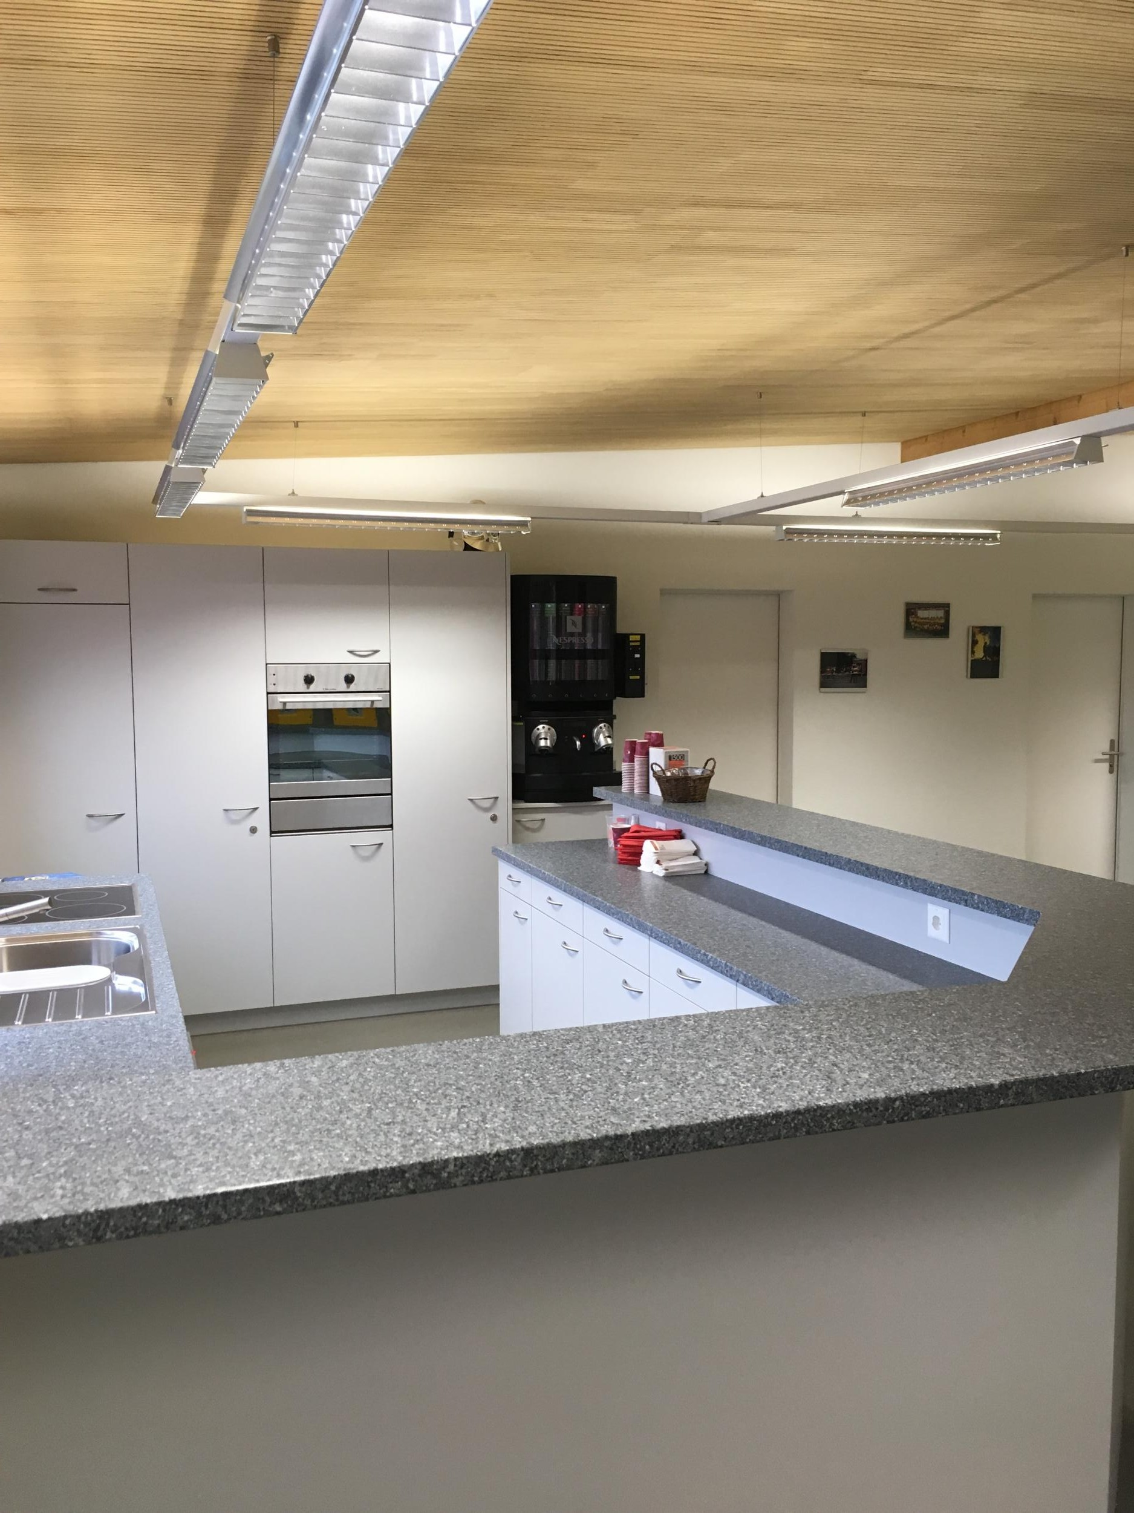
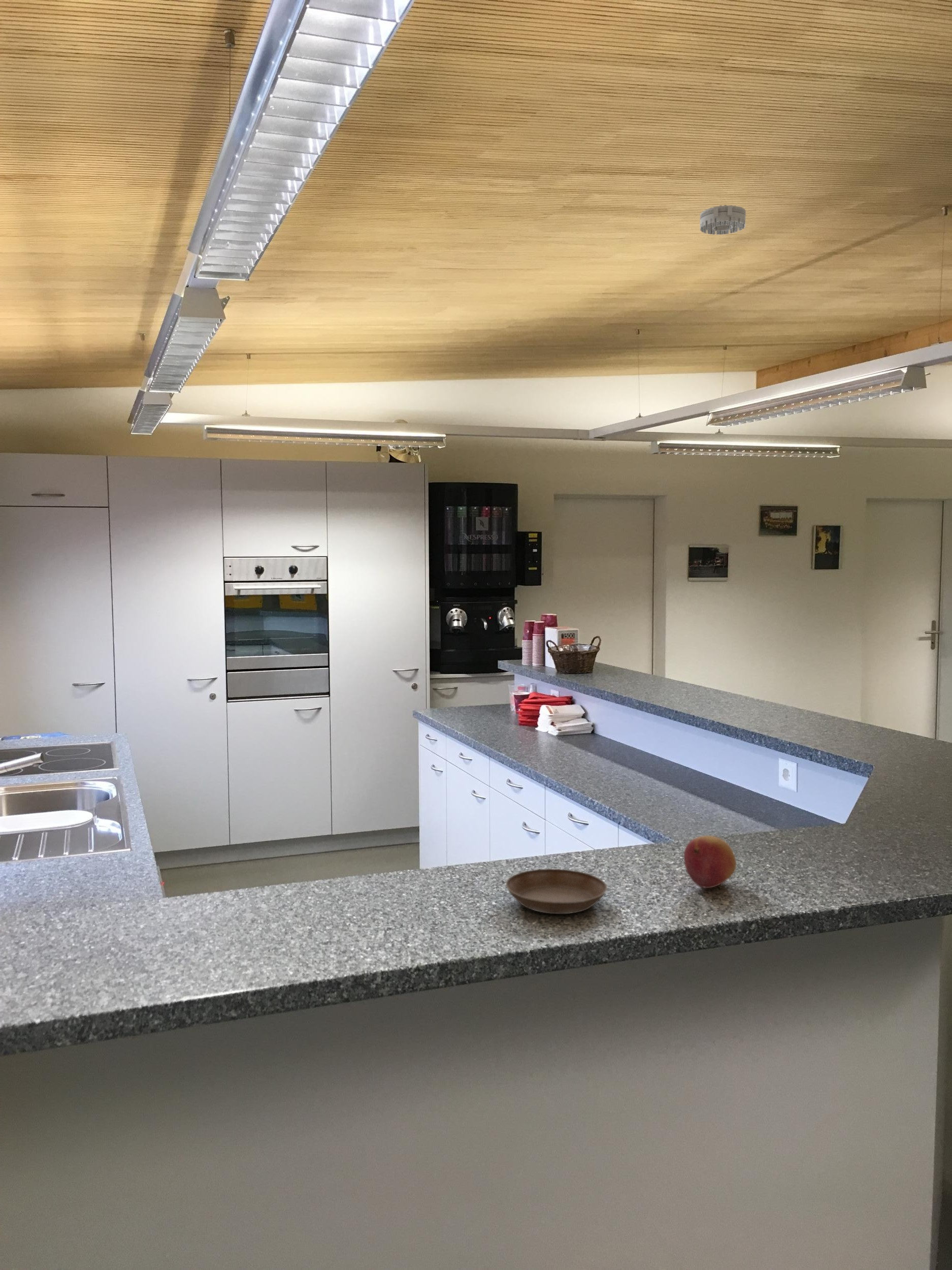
+ smoke detector (723, 219)
+ fruit (710, 861)
+ saucer (556, 893)
